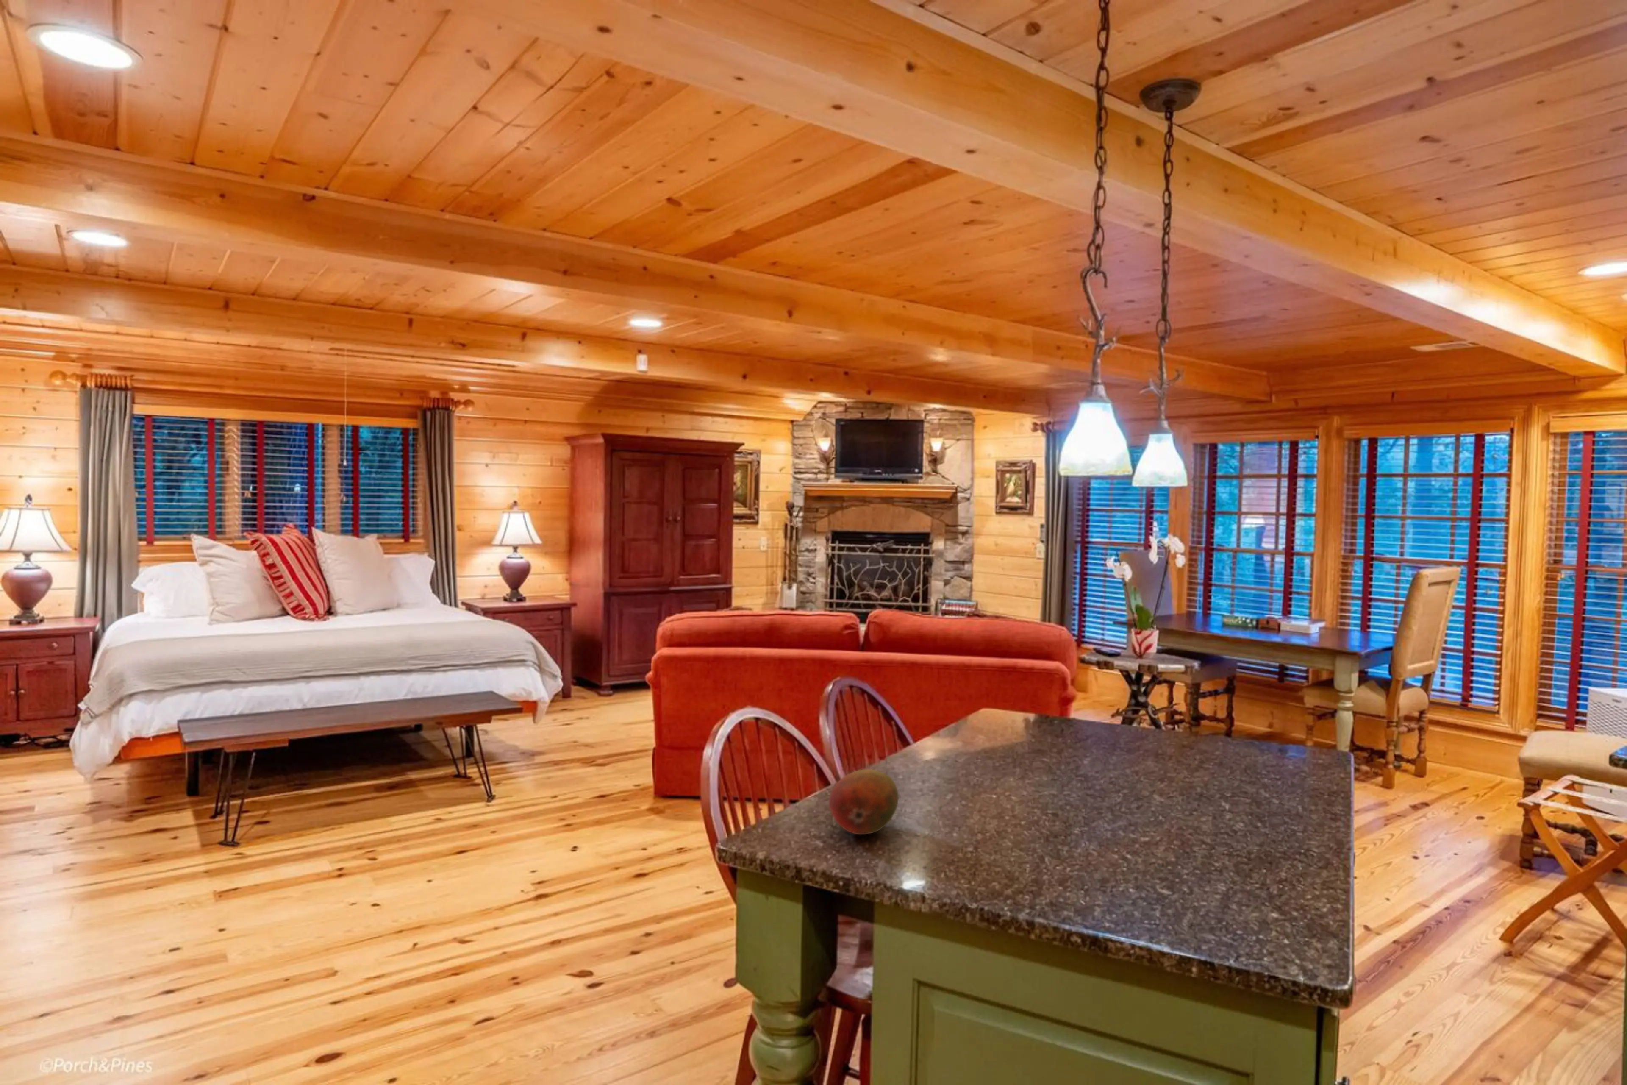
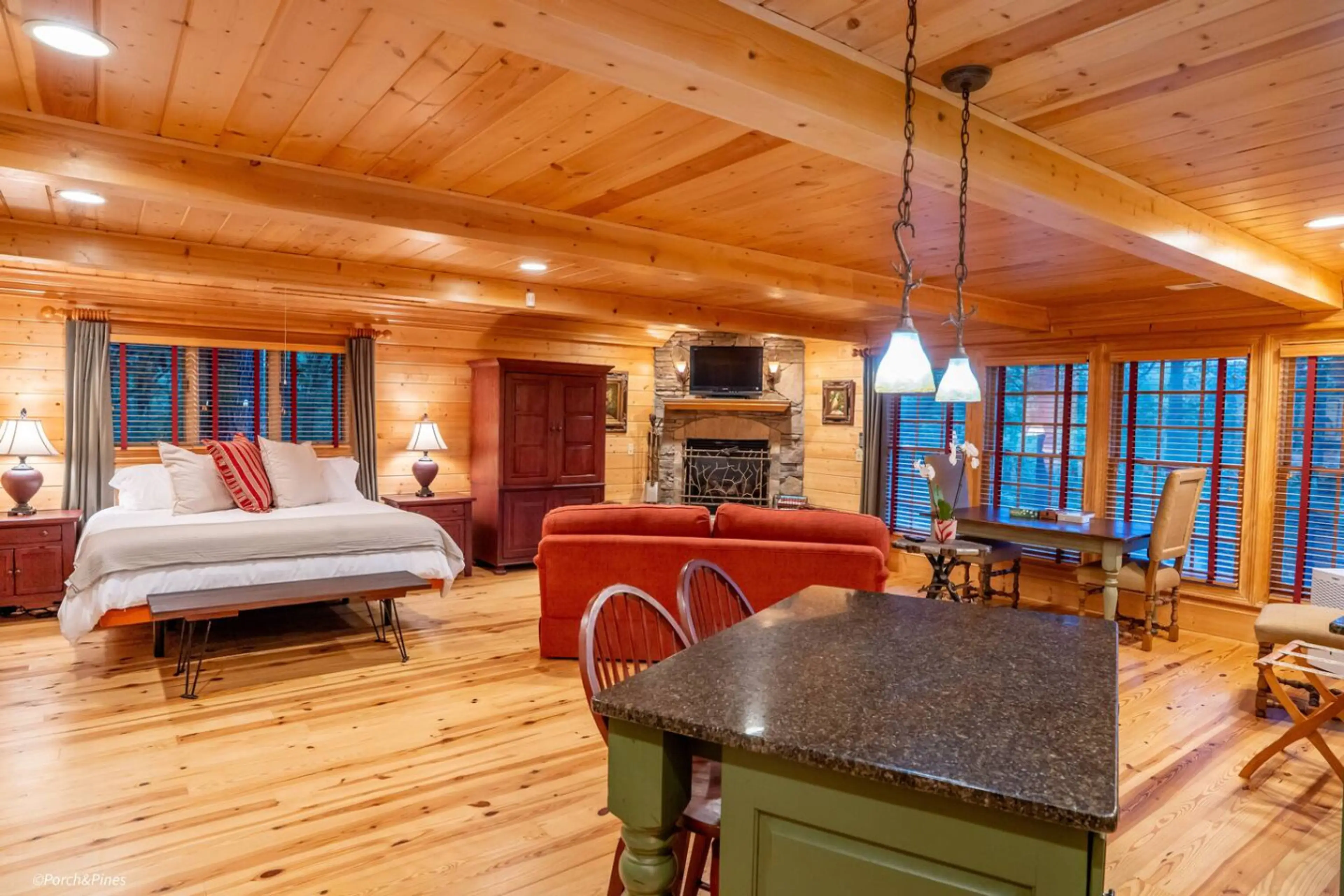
- fruit (864, 799)
